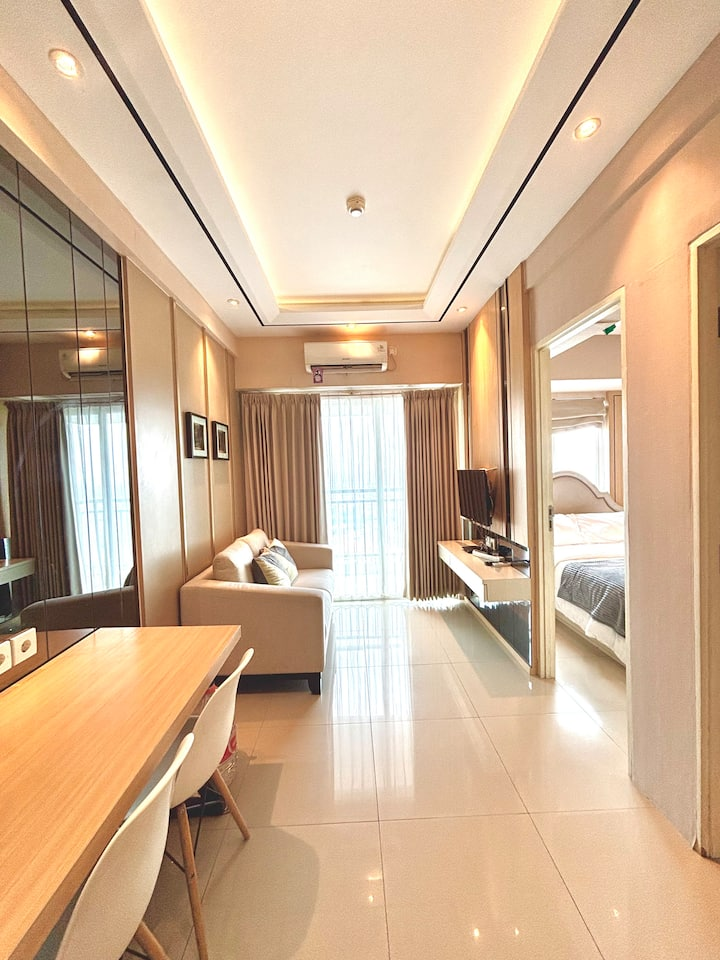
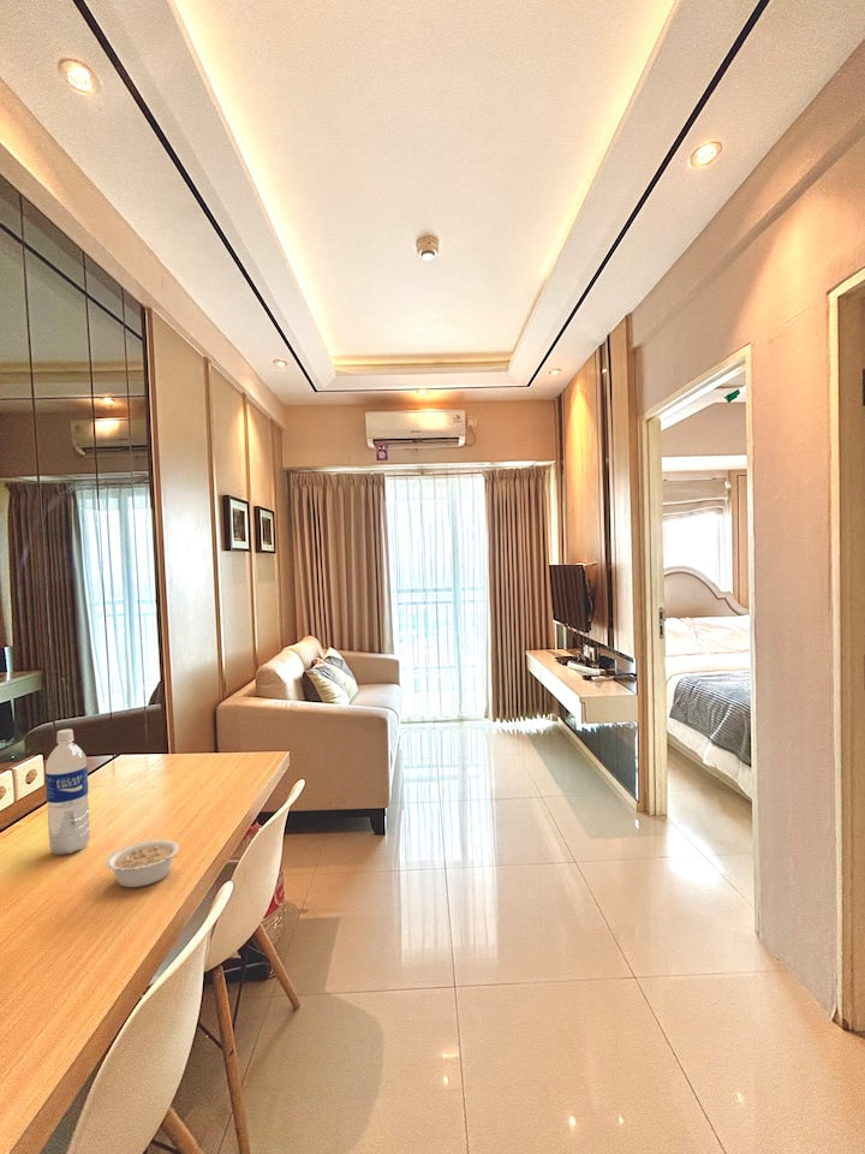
+ legume (145, 862)
+ water bottle (67, 790)
